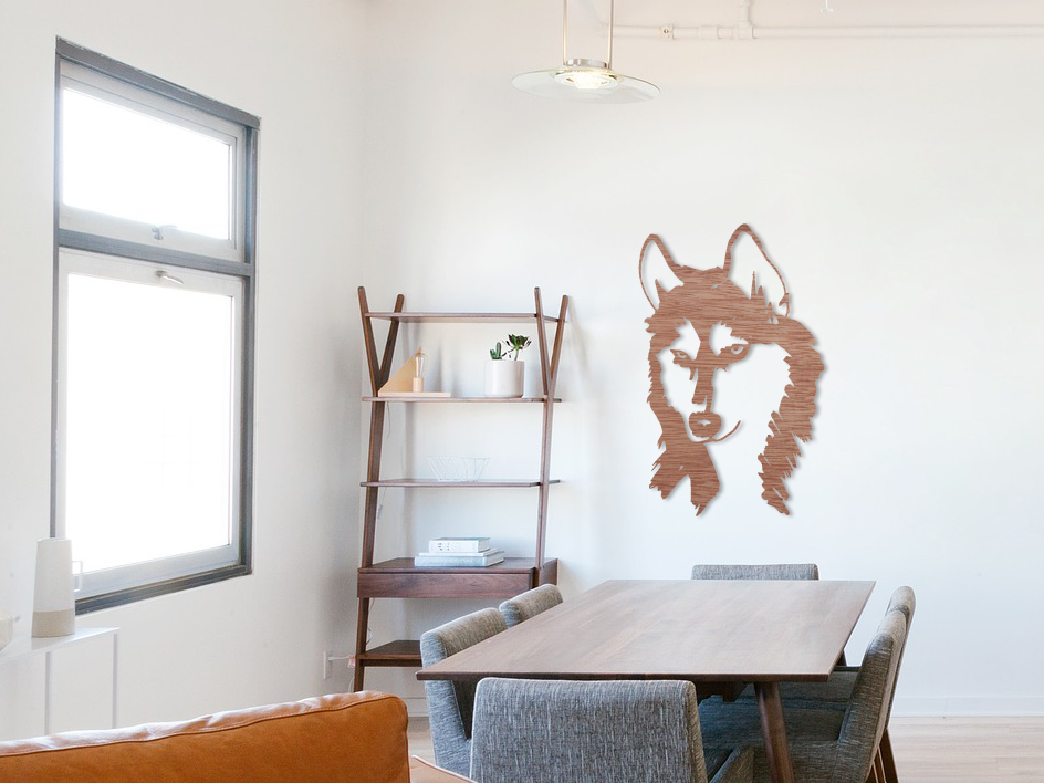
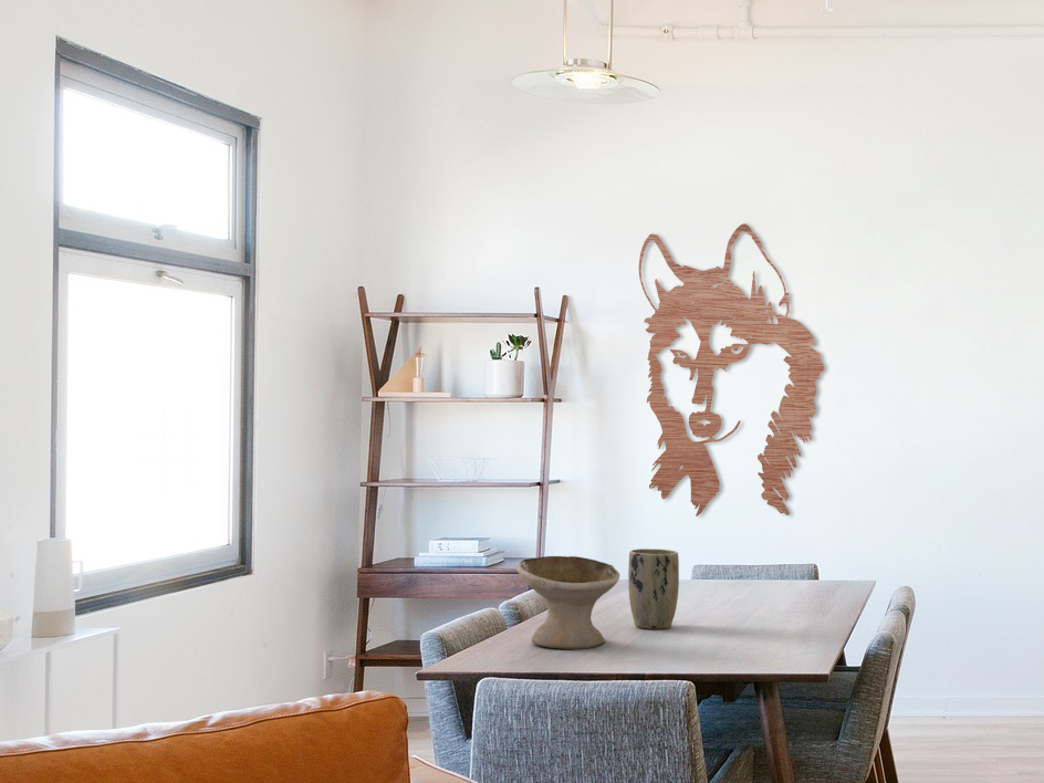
+ bowl (567, 602)
+ plant pot (652, 588)
